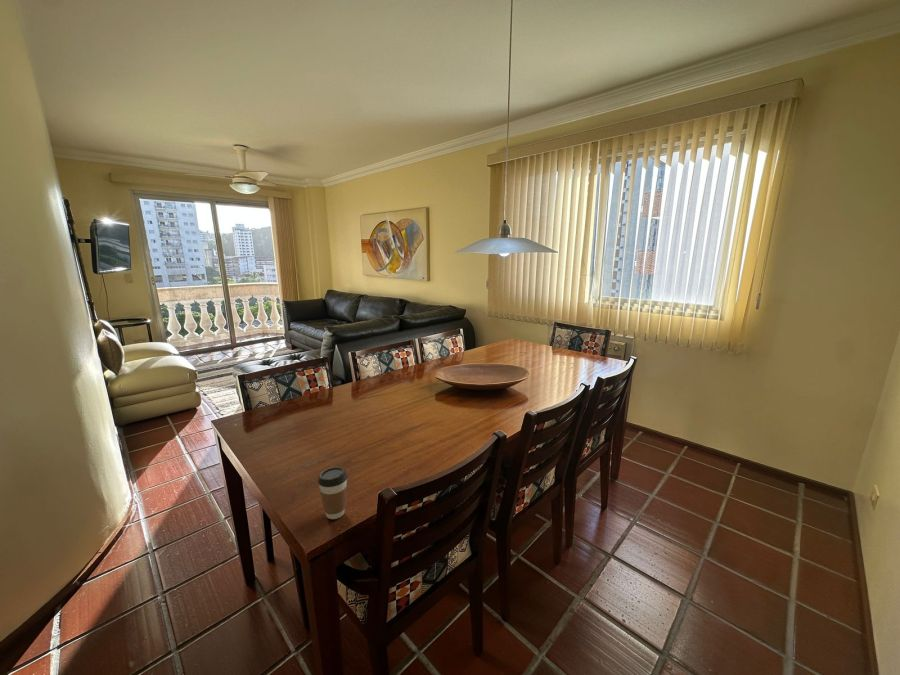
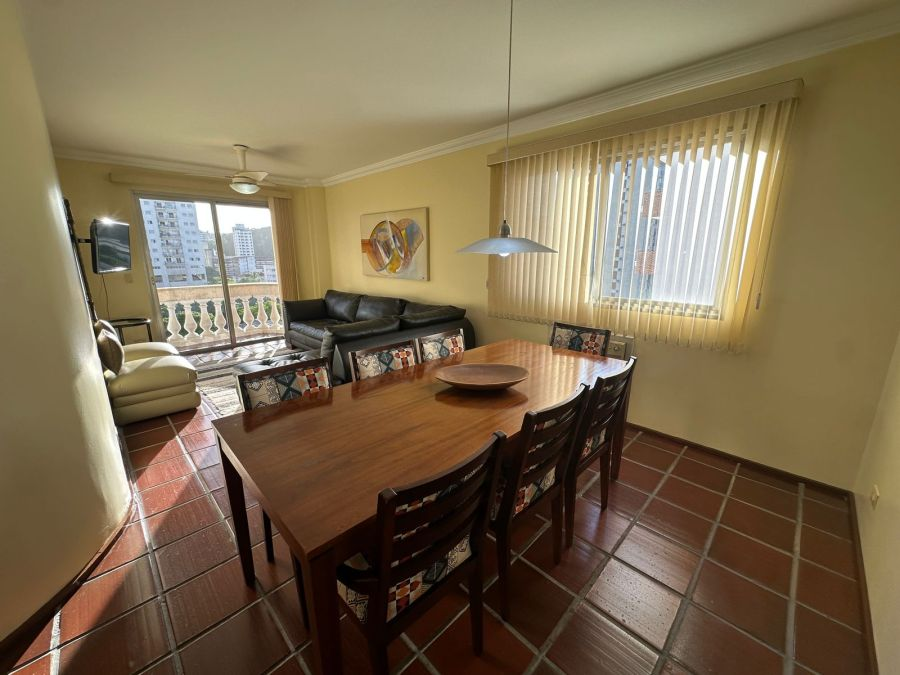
- coffee cup (333, 493)
